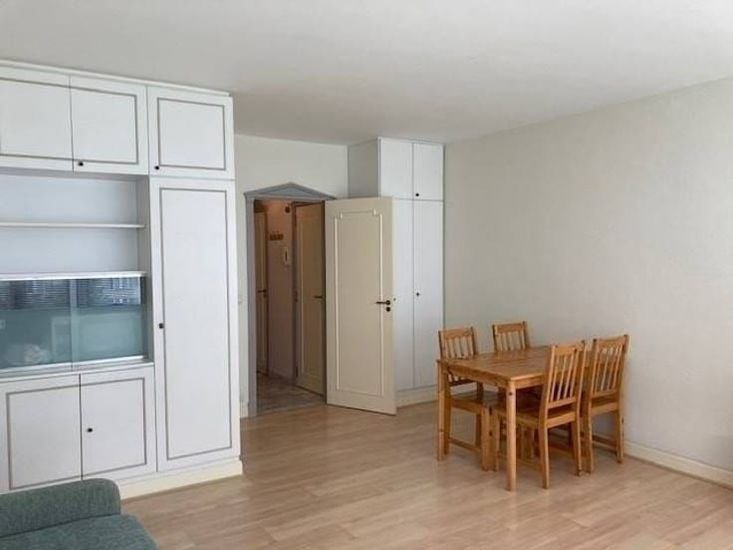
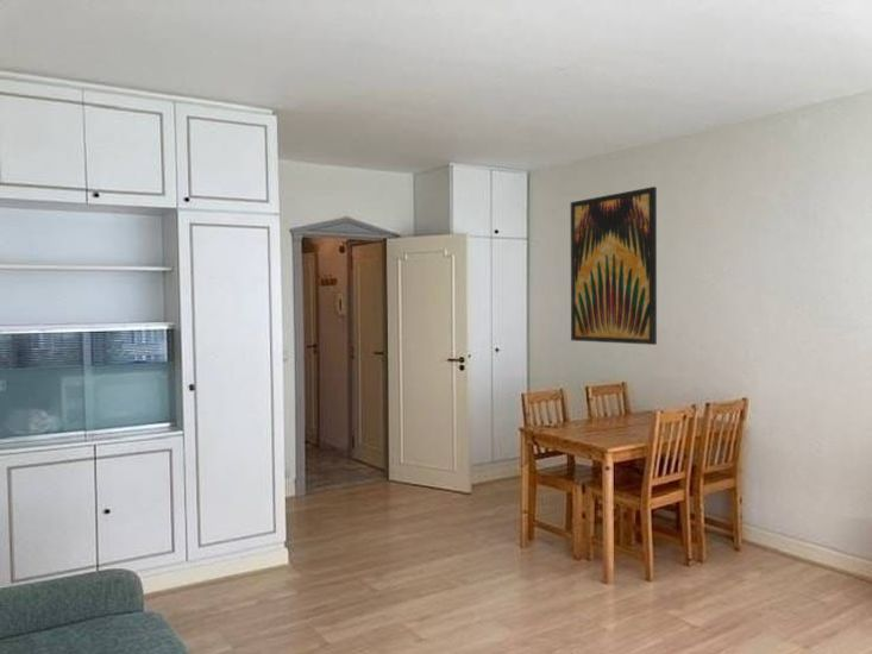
+ wall art (610, 269)
